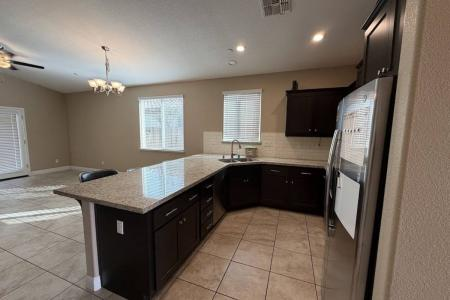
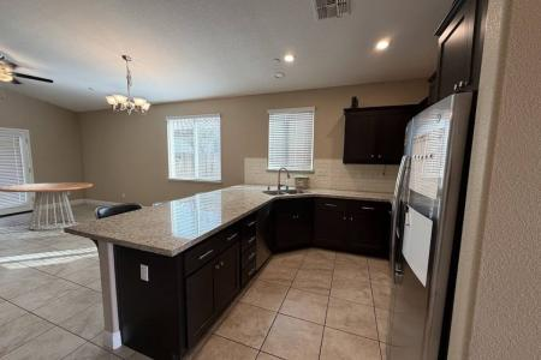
+ dining table (53, 205)
